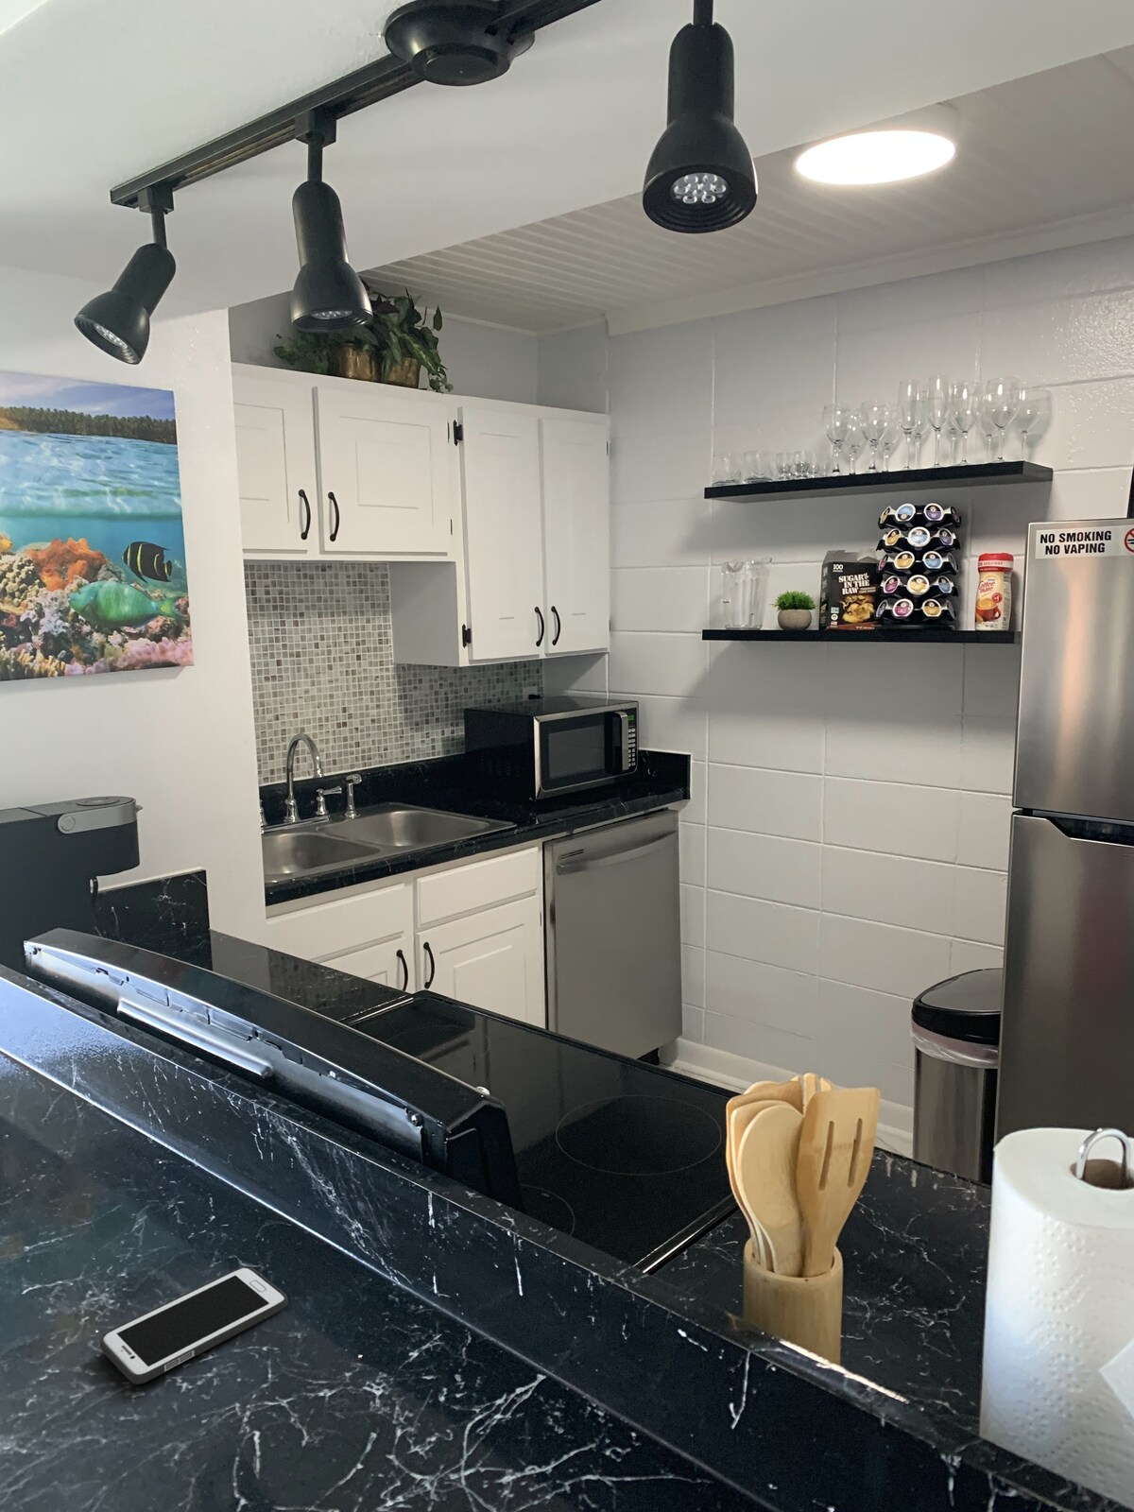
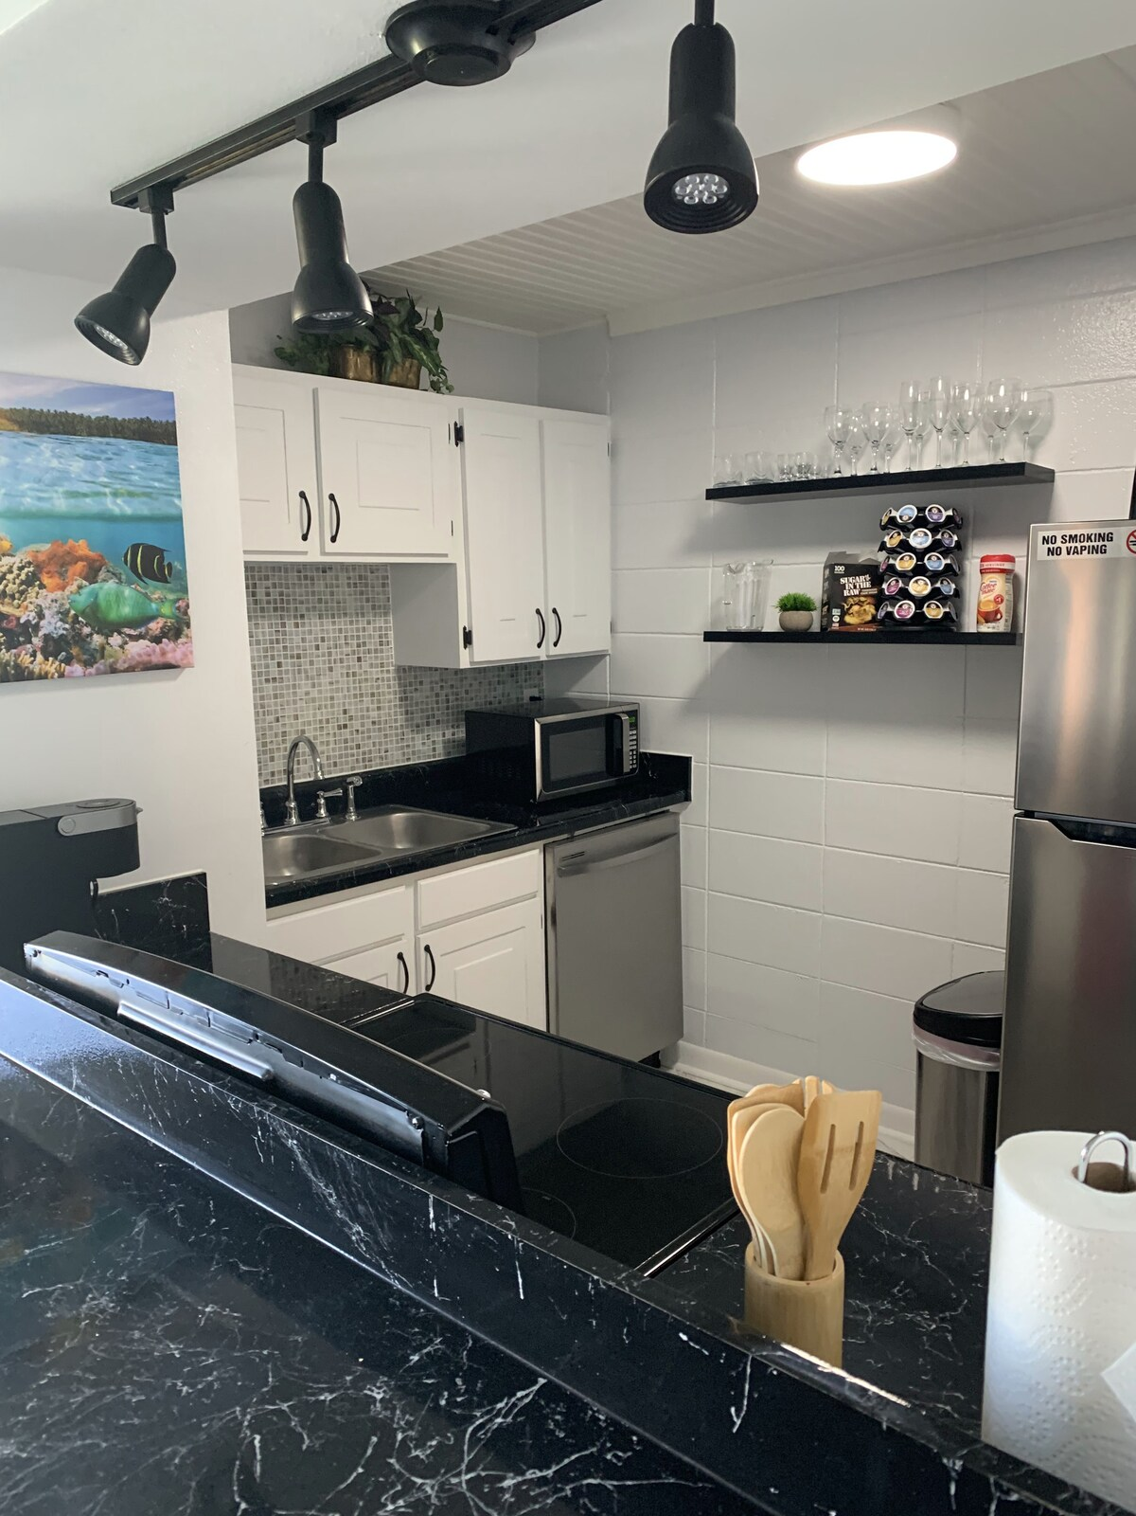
- cell phone (195, 1322)
